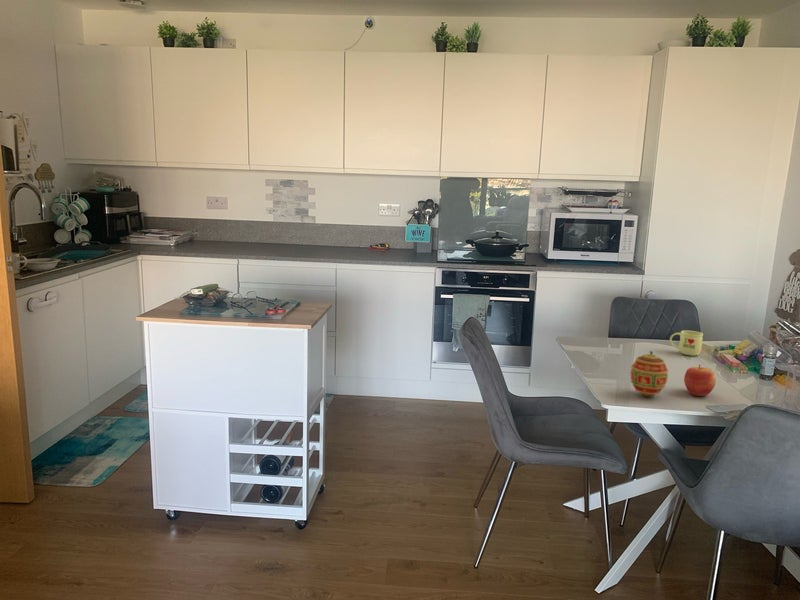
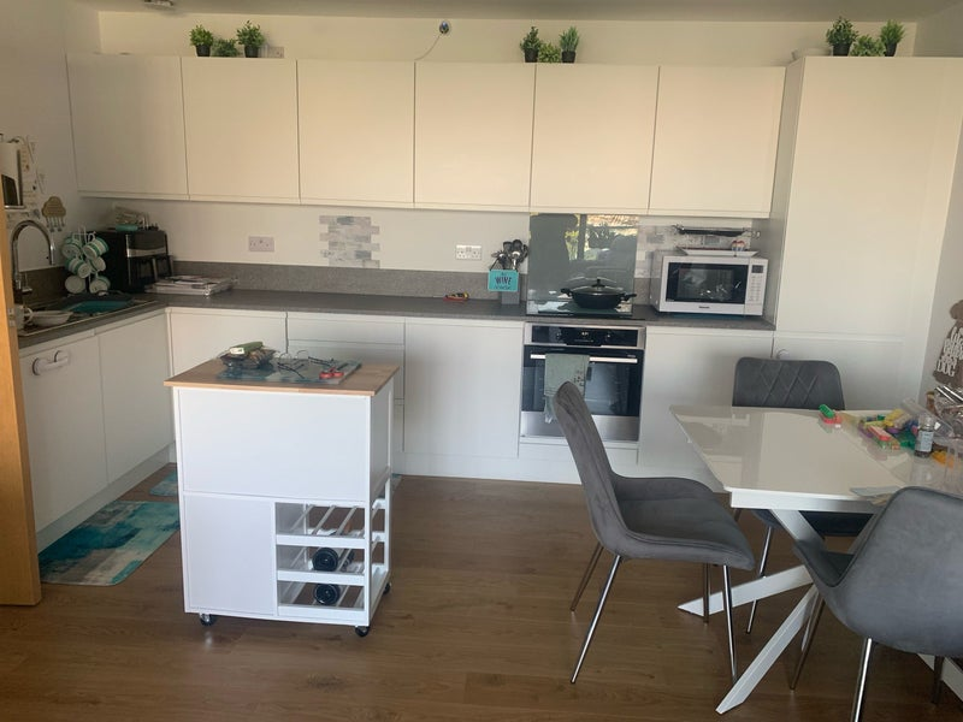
- apple (700, 379)
- mug (685, 342)
- decorative egg (649, 373)
